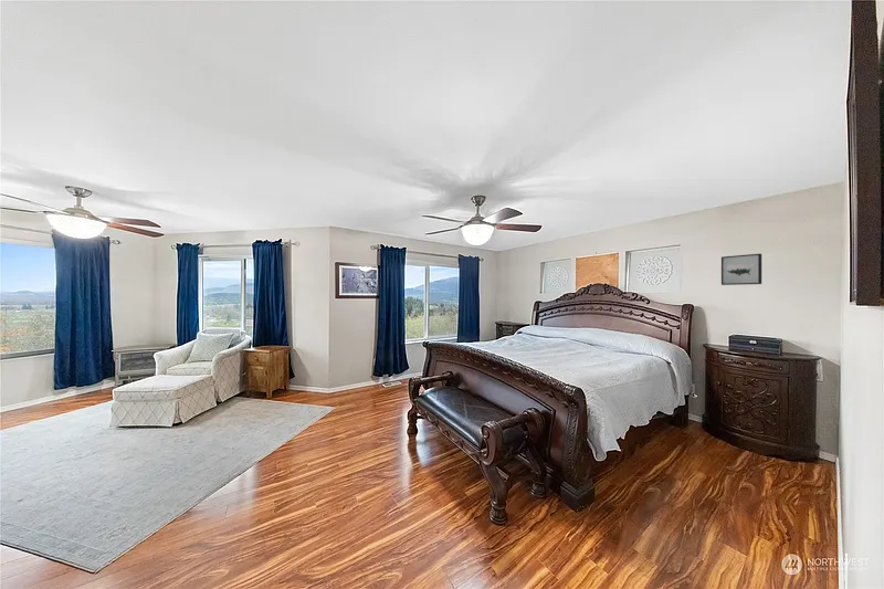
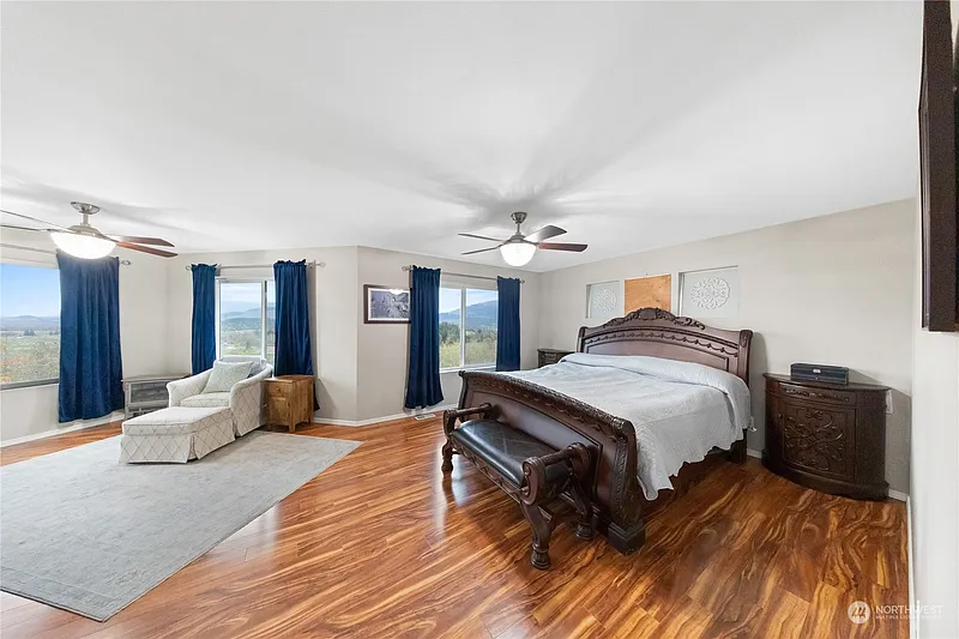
- wall art (740, 270)
